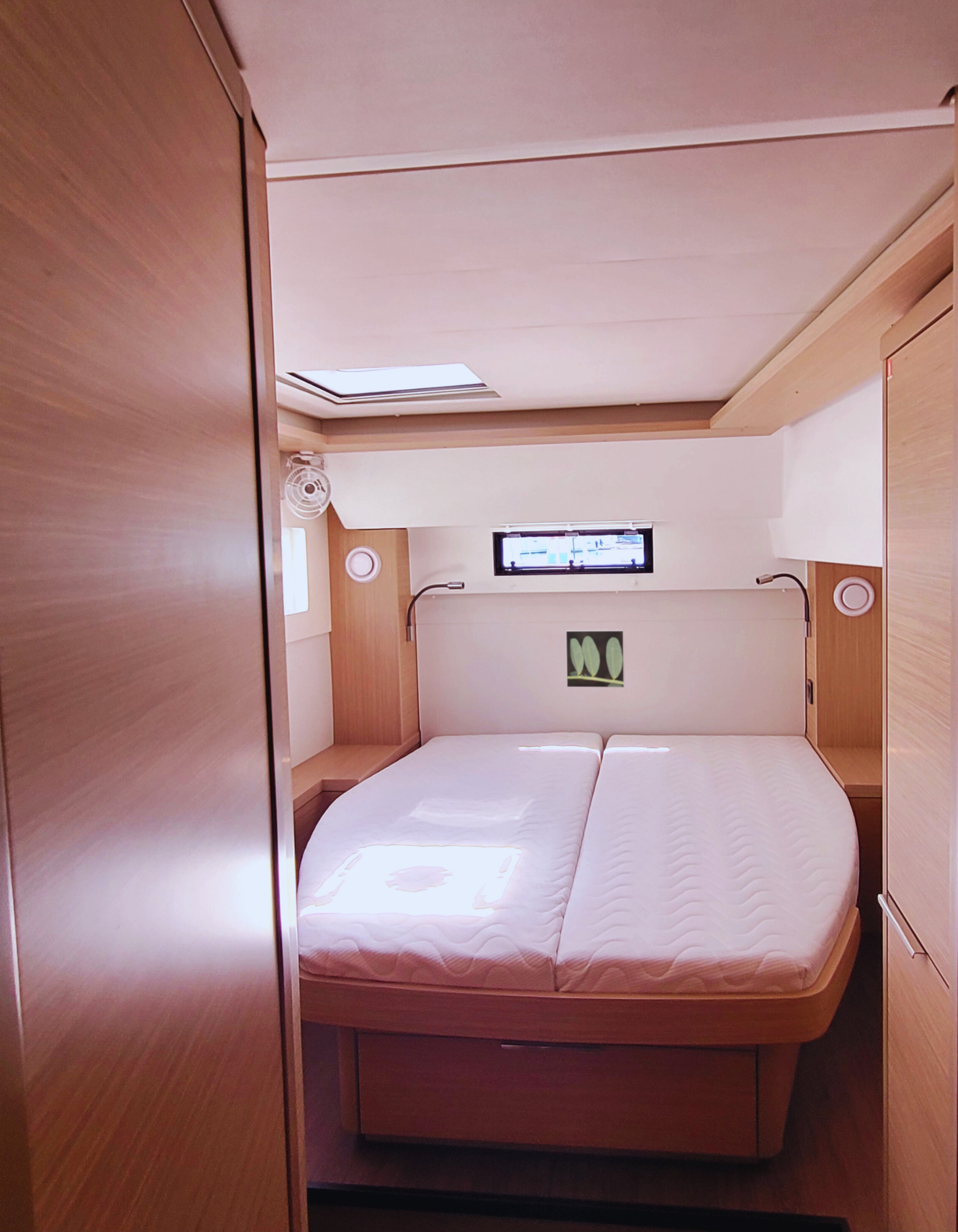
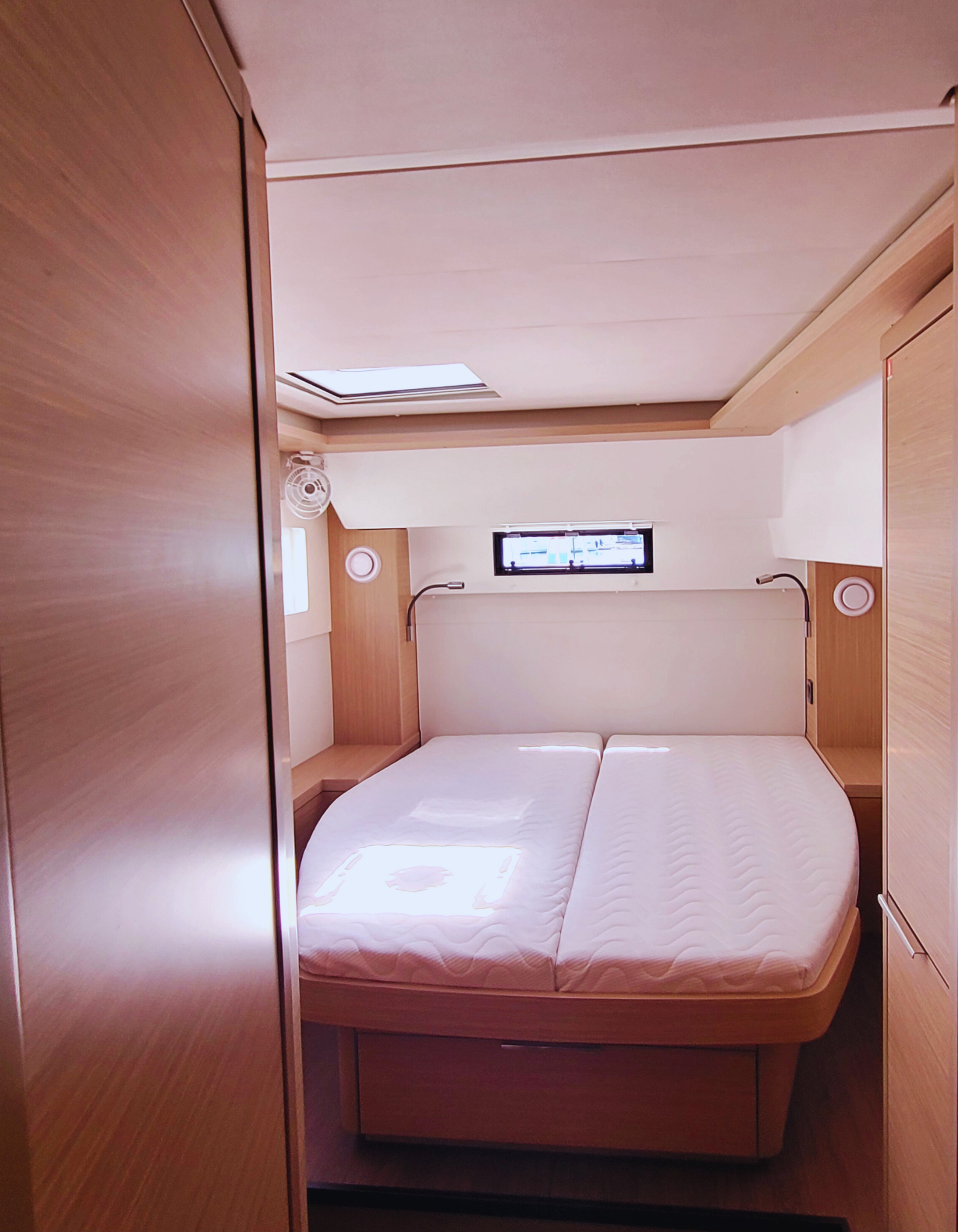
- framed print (595, 659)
